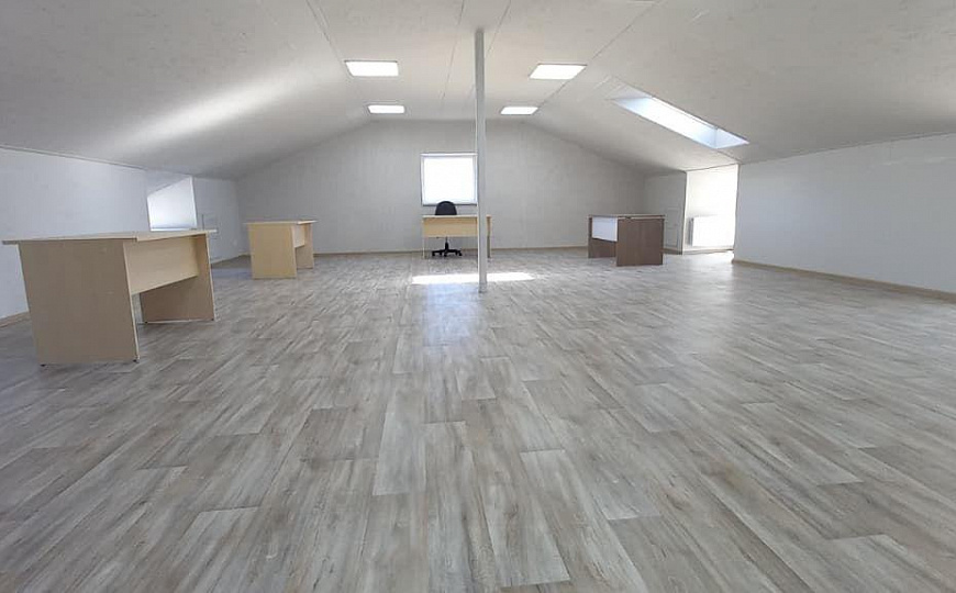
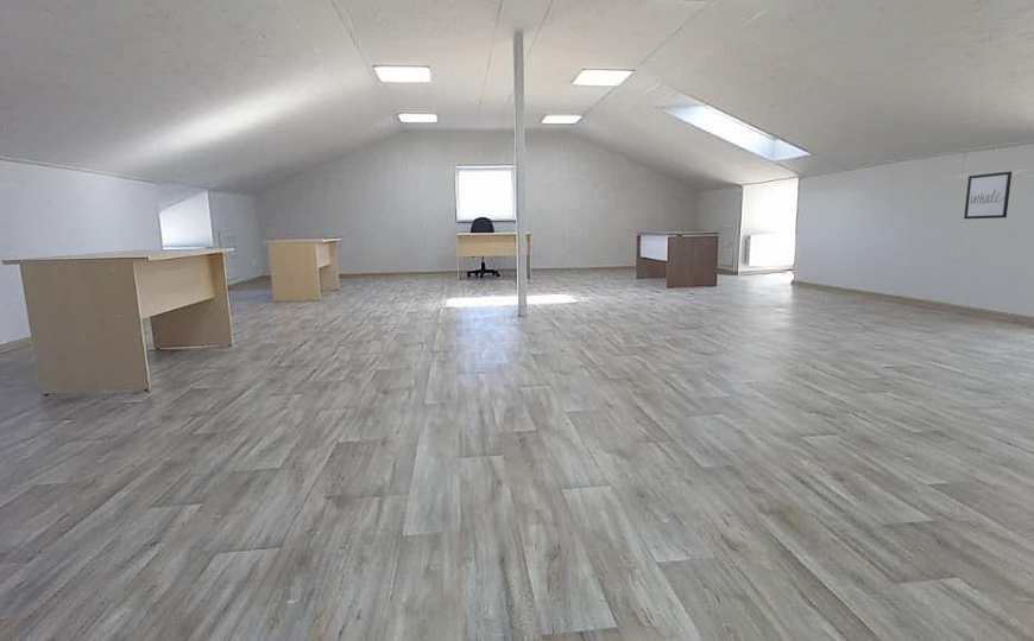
+ wall art (986, 196)
